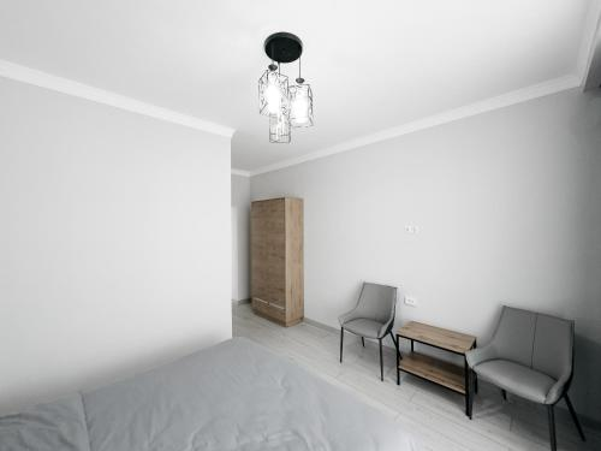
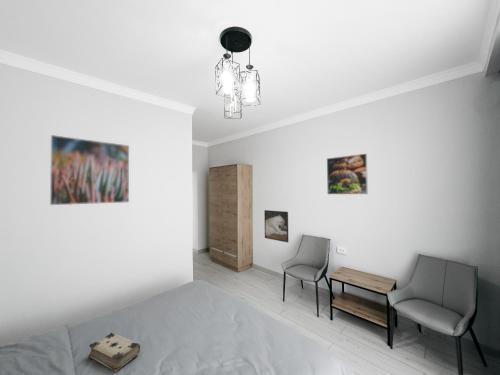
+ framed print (346, 175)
+ book (114, 349)
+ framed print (93, 172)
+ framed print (275, 225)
